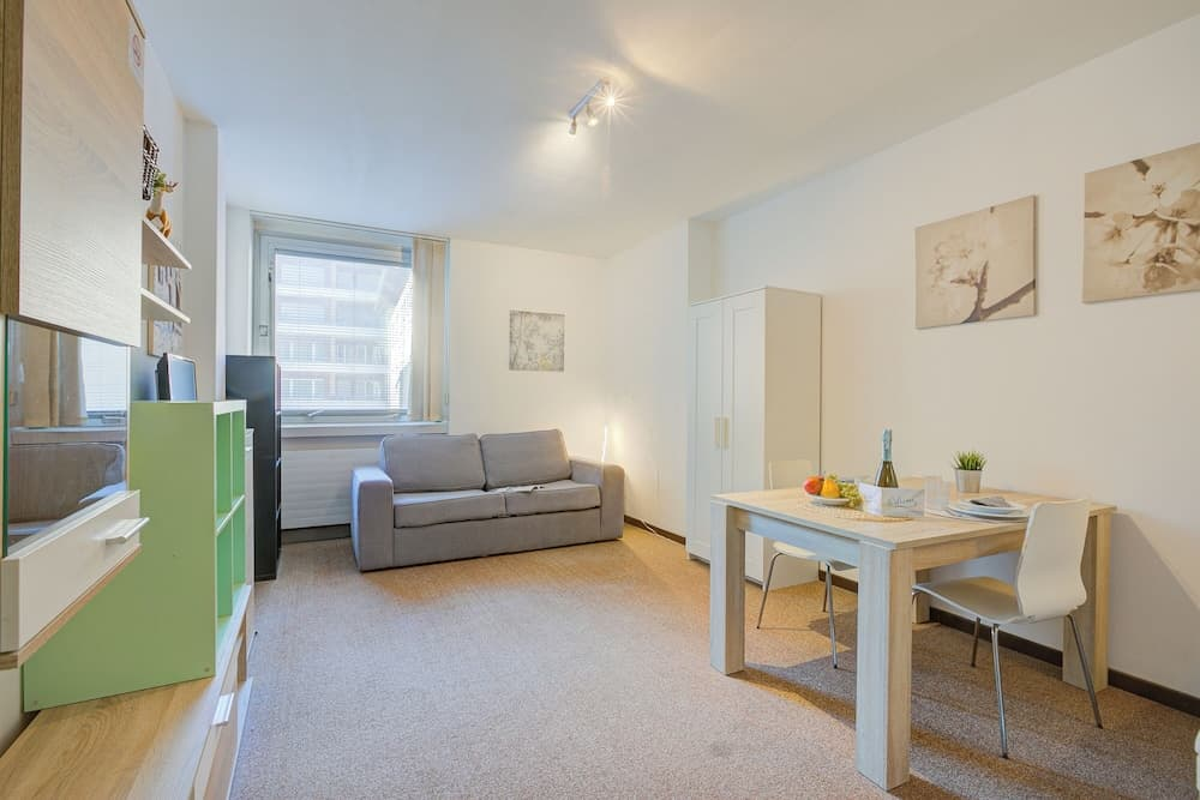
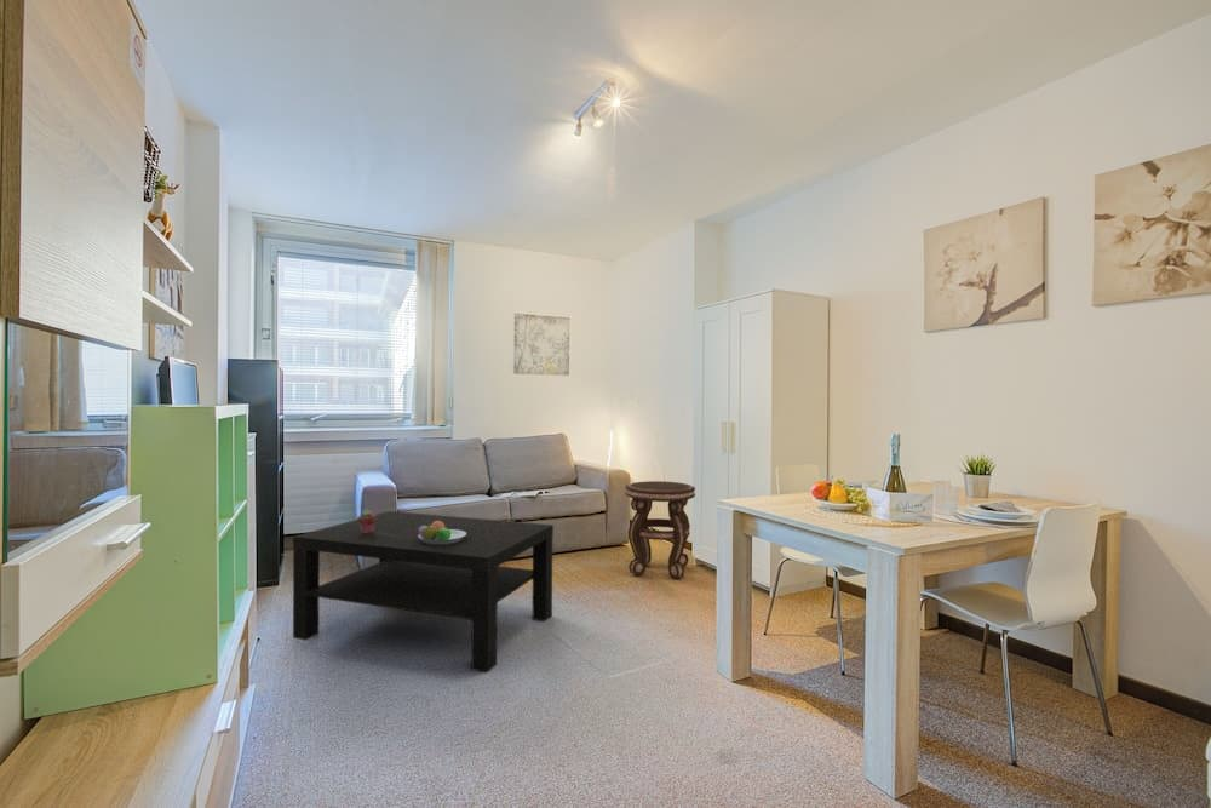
+ fruit bowl (441, 529)
+ coffee table (429, 578)
+ side table (659, 526)
+ potted succulent (366, 520)
